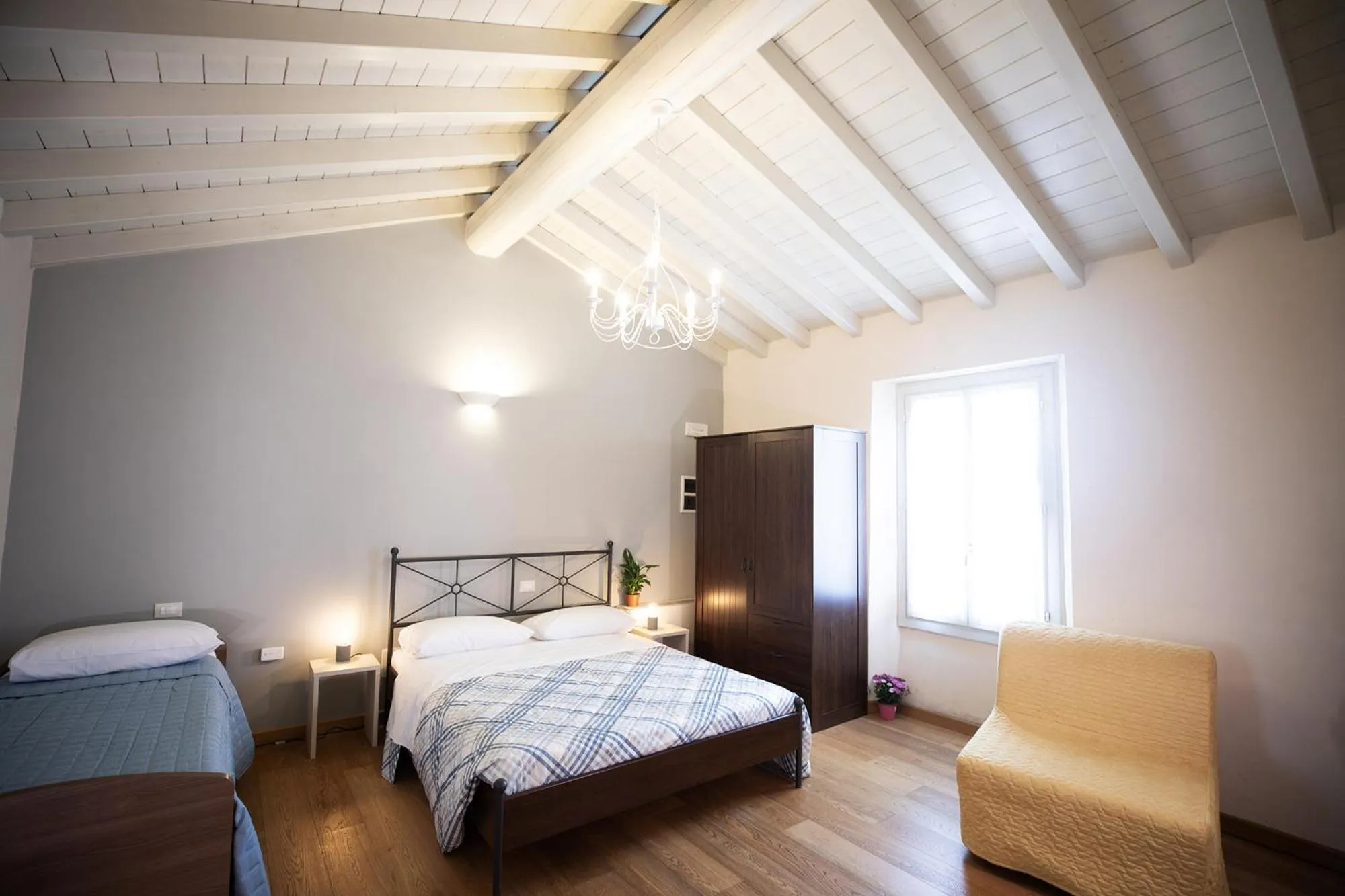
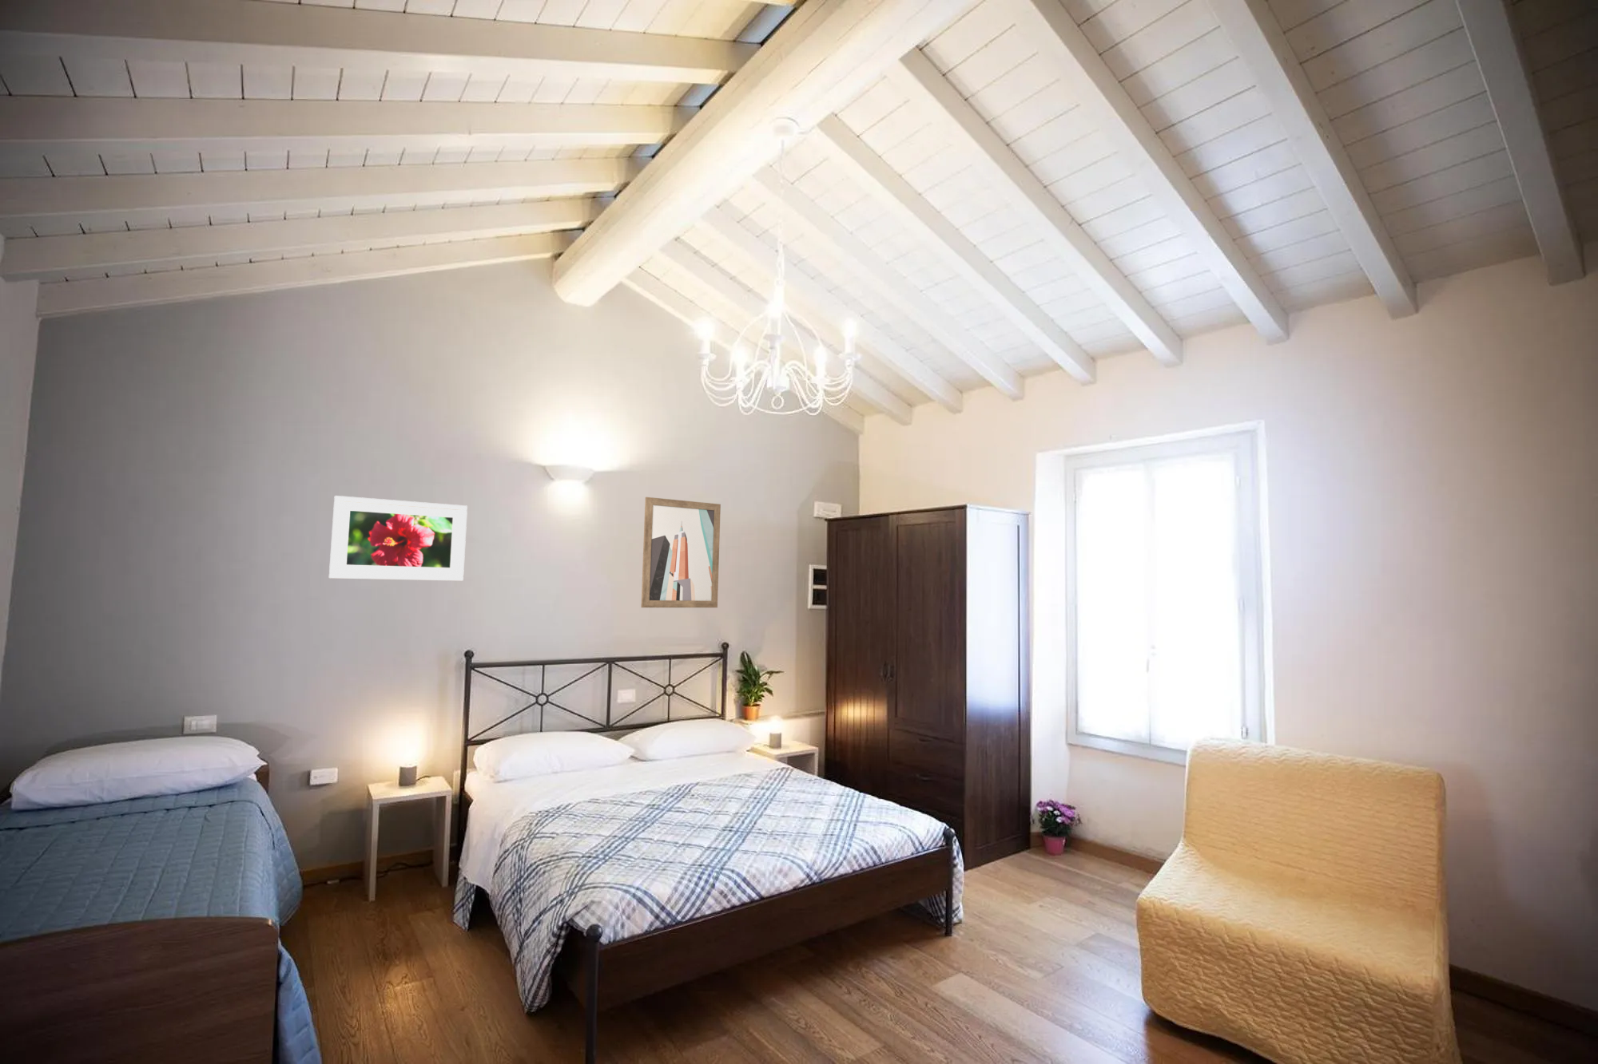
+ wall art (682, 553)
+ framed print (402, 539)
